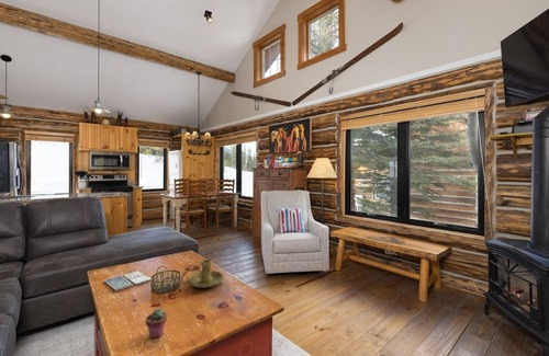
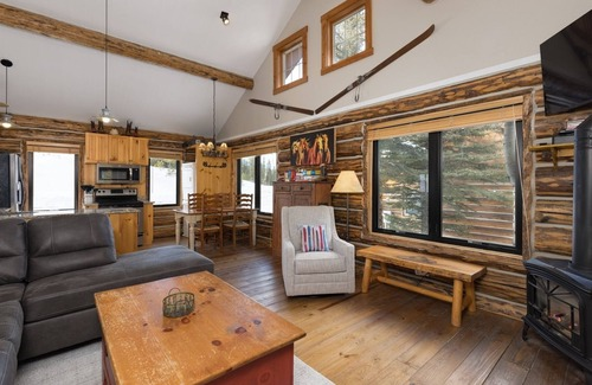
- potted succulent (156, 321)
- candle holder (202, 273)
- drink coaster (127, 280)
